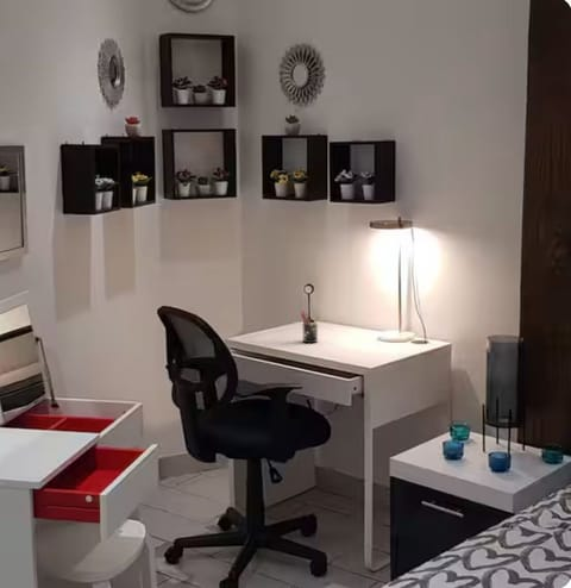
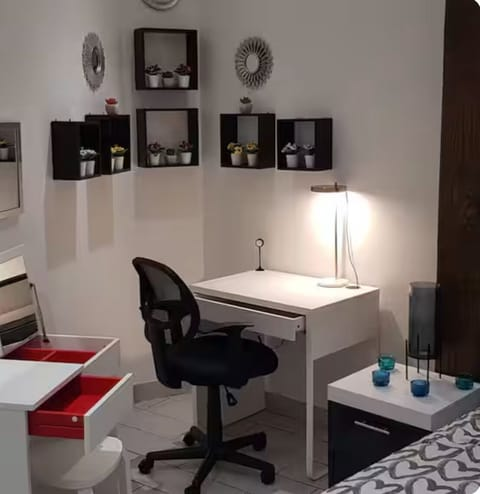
- pen holder (308, 326)
